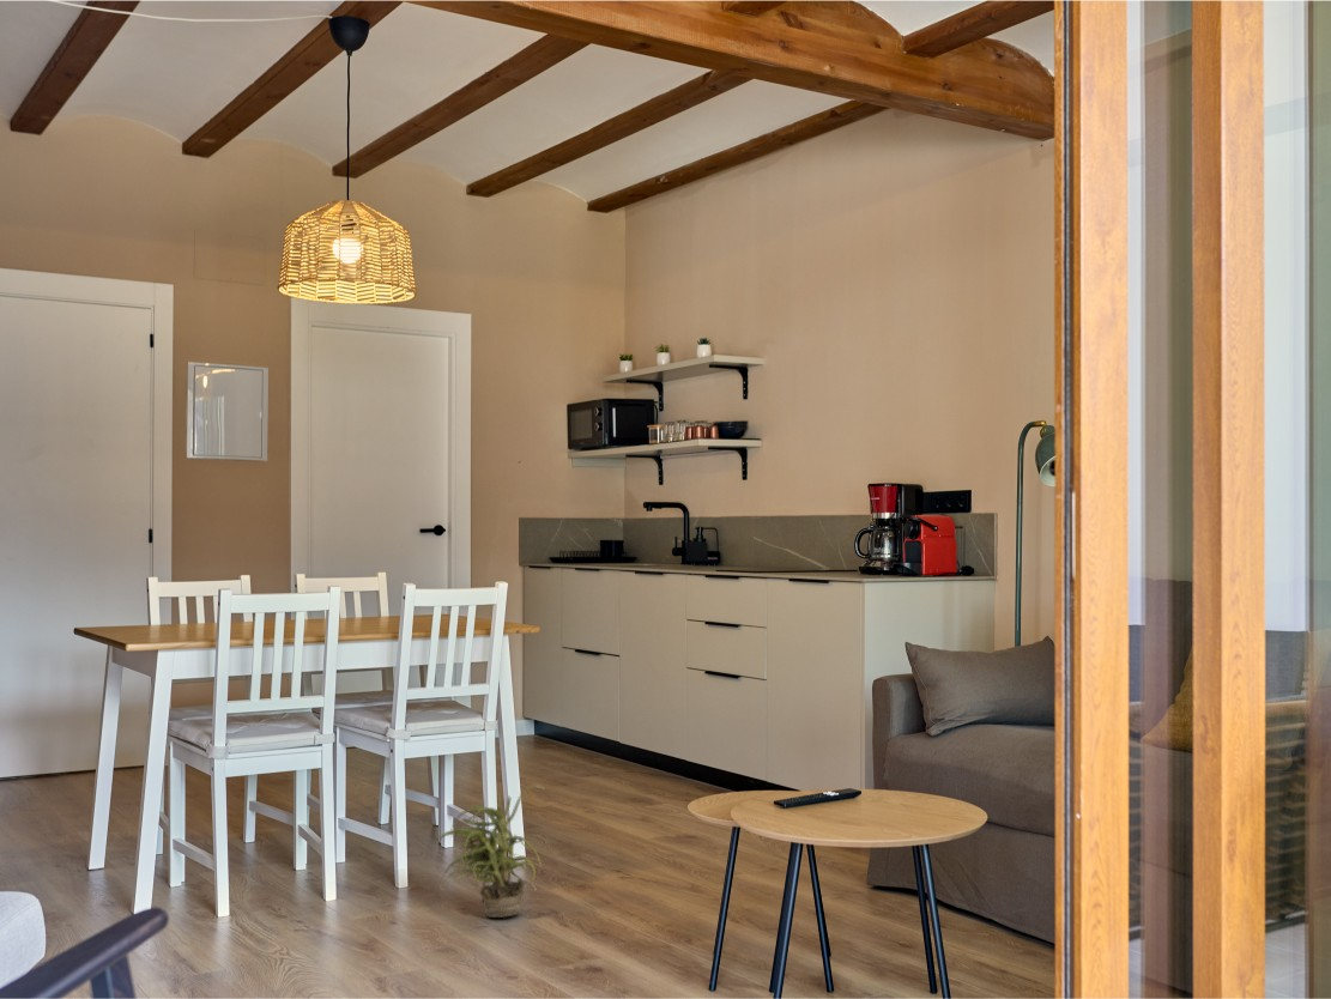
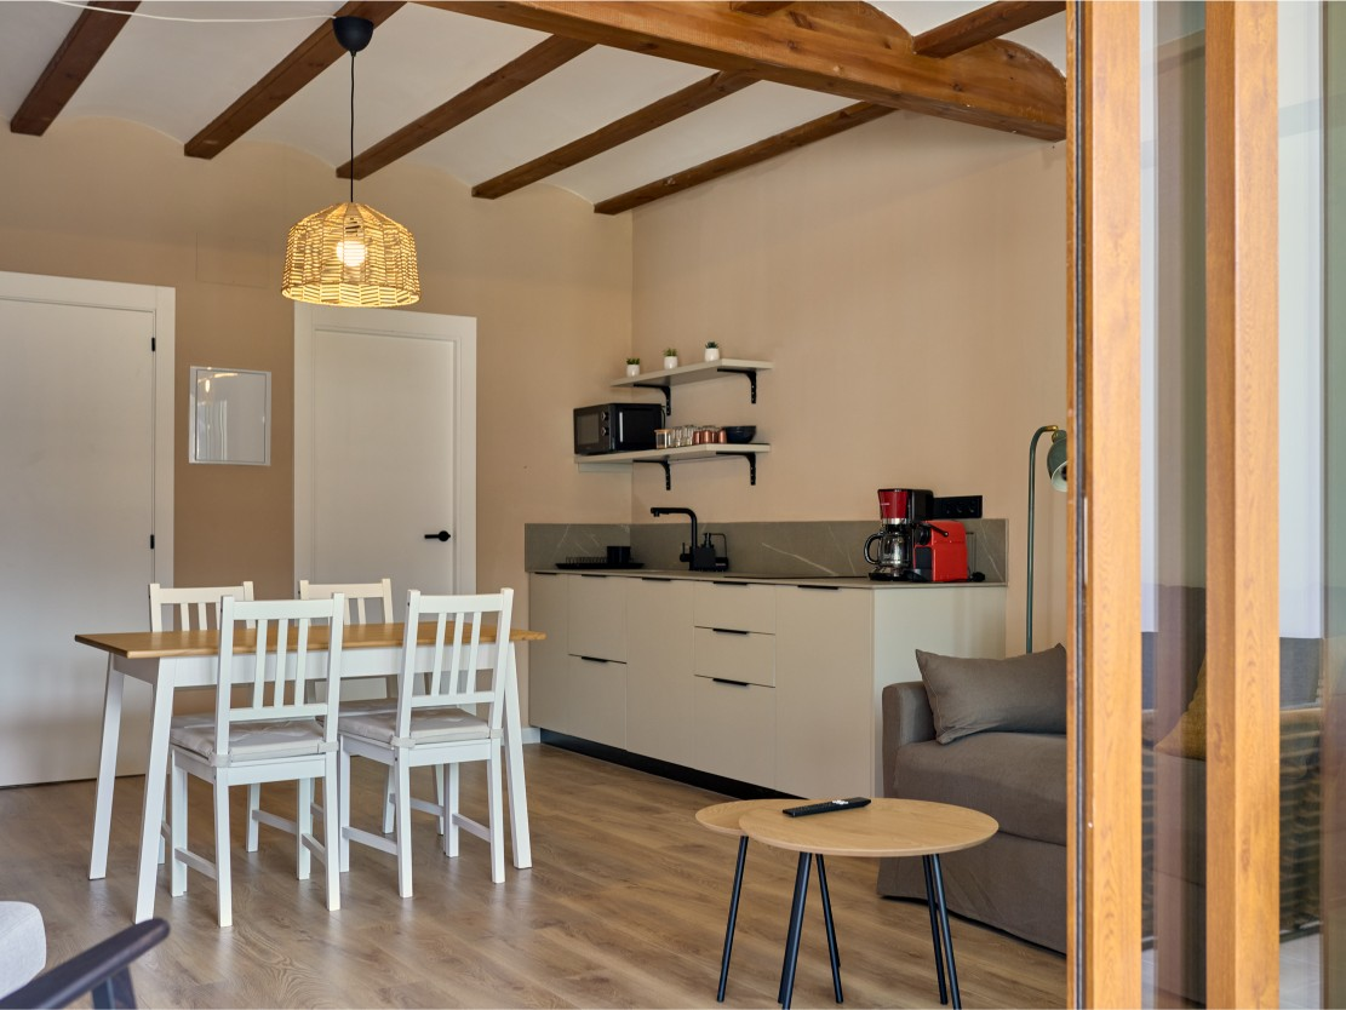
- potted plant (495, 852)
